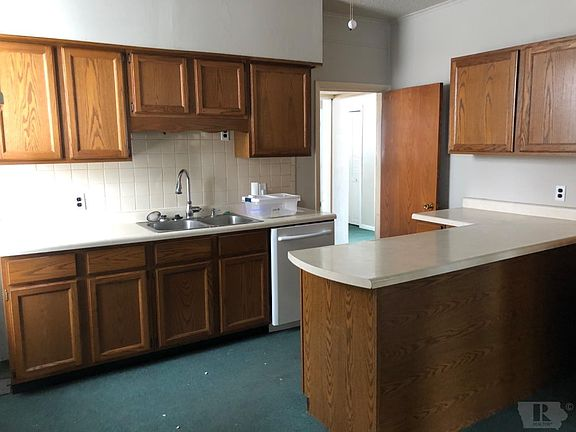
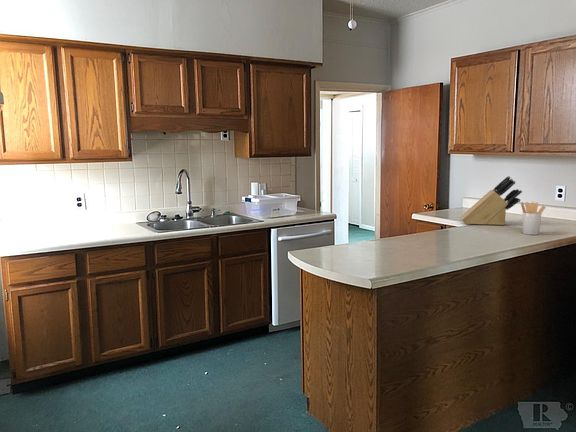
+ utensil holder (531, 217)
+ knife block (490, 200)
